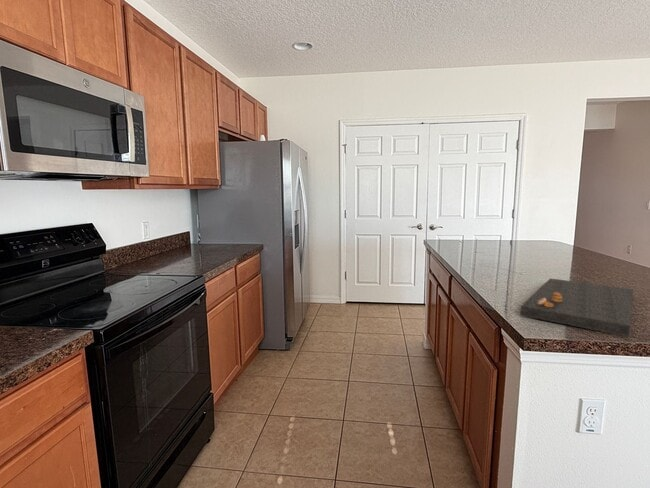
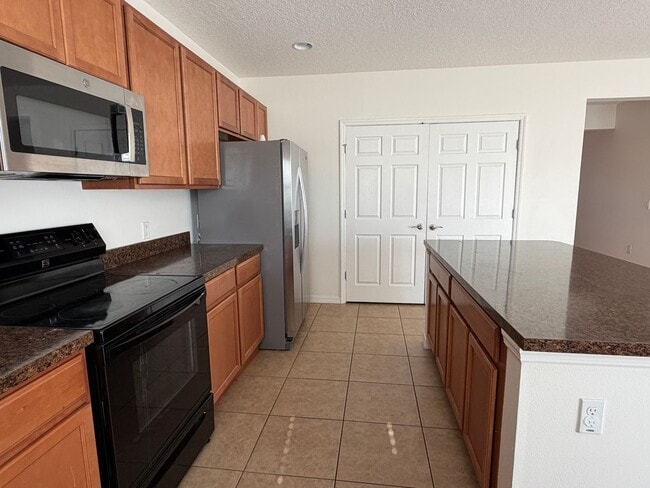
- cutting board (581, 297)
